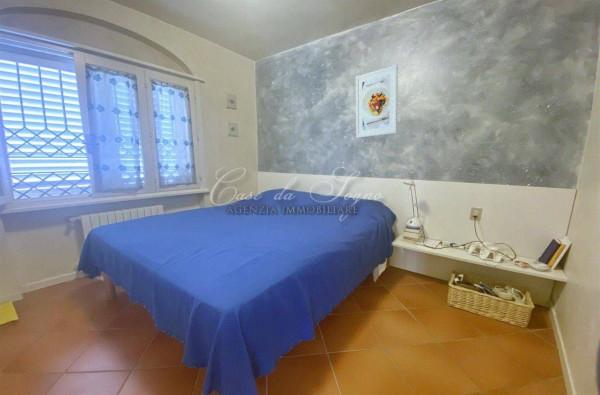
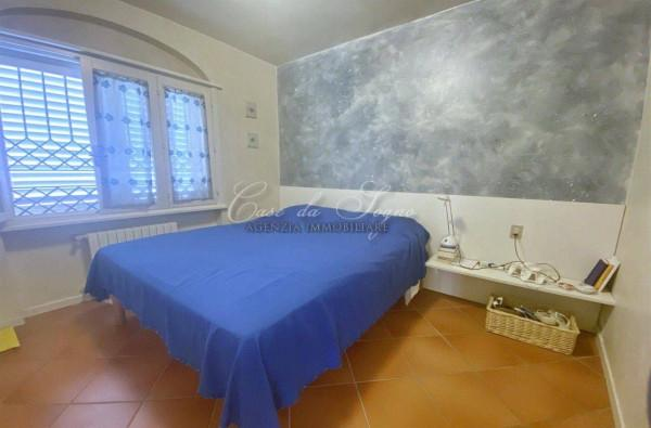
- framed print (375, 103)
